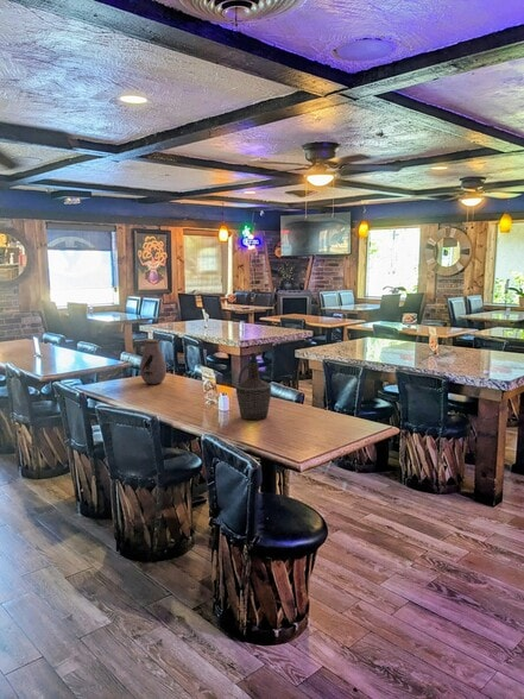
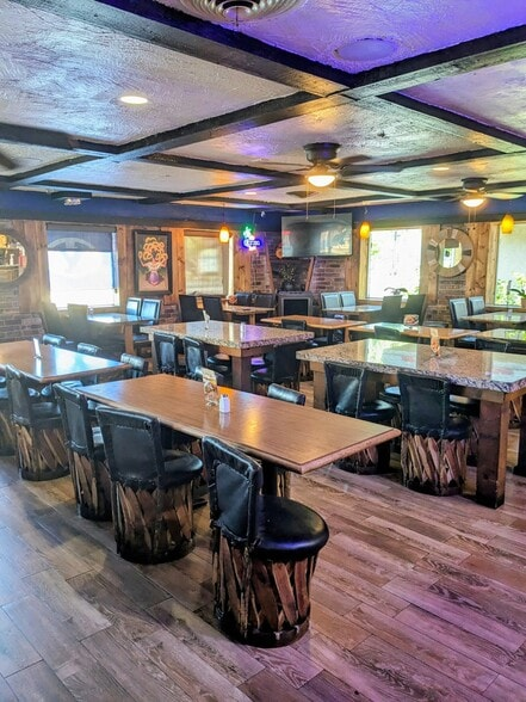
- bottle (253, 384)
- vase (152, 361)
